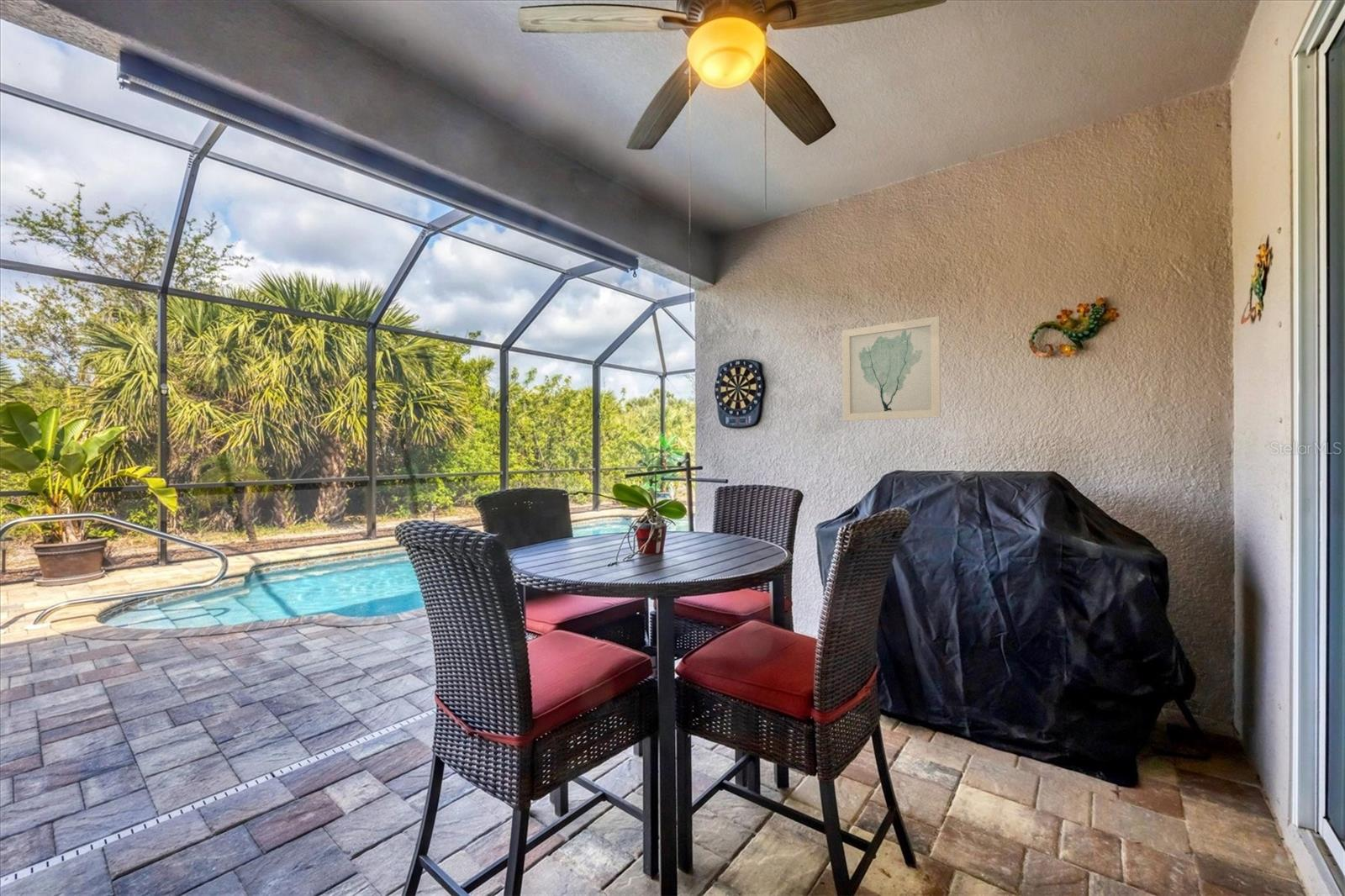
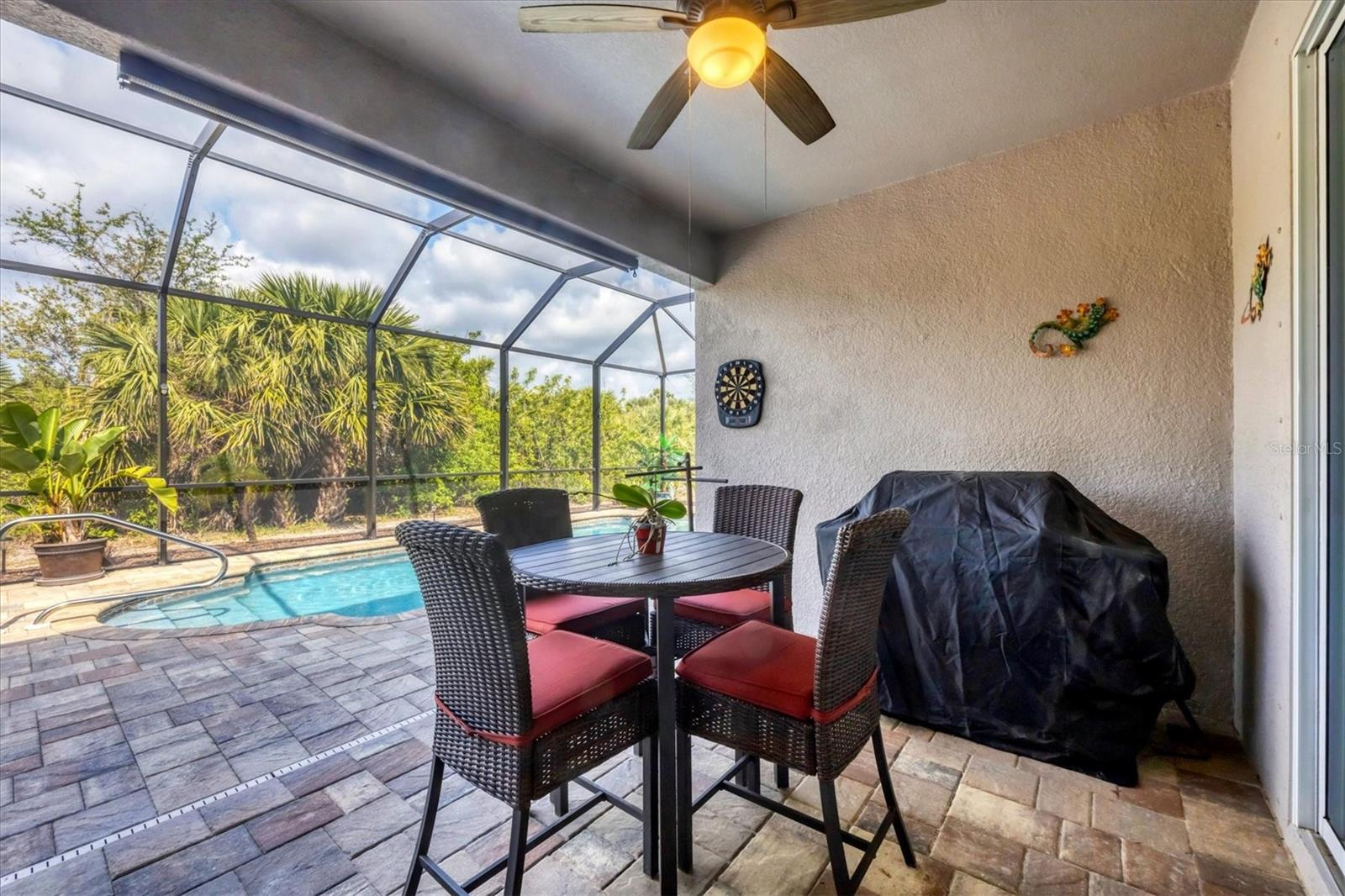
- wall art (889, 372)
